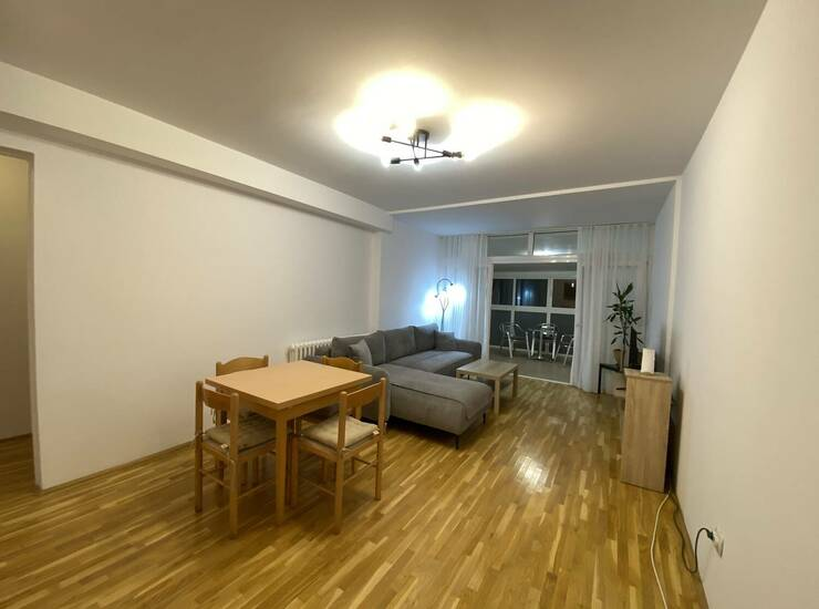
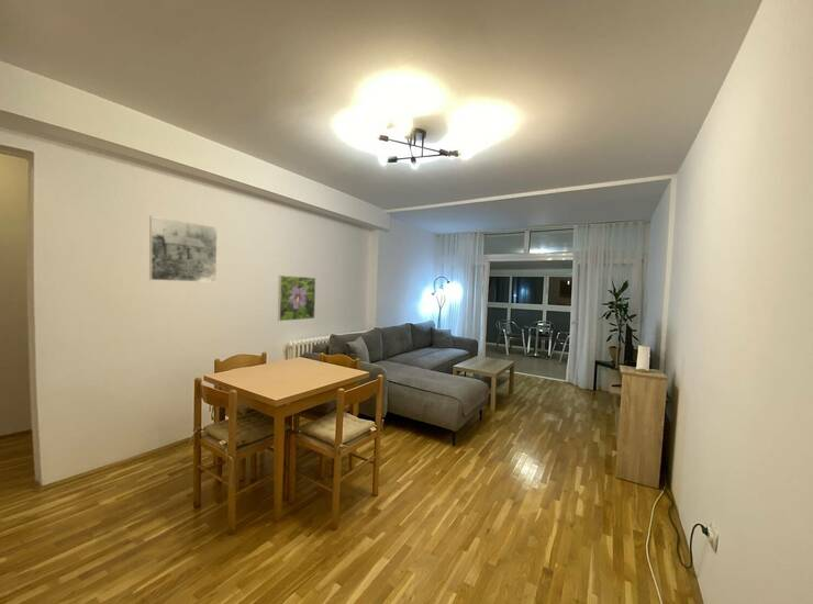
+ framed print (186, 251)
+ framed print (298, 298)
